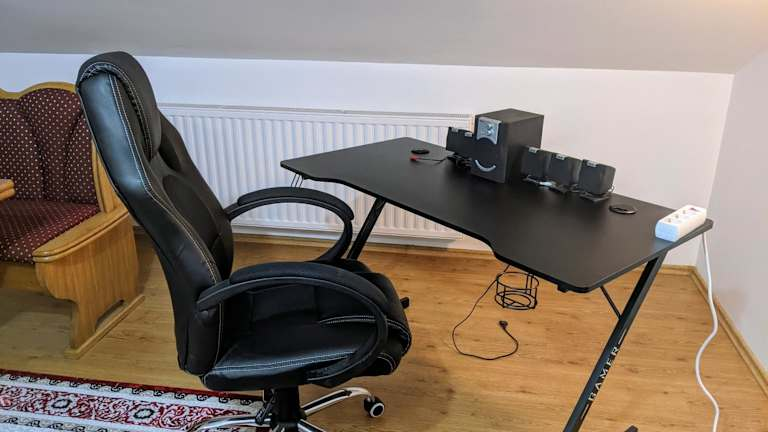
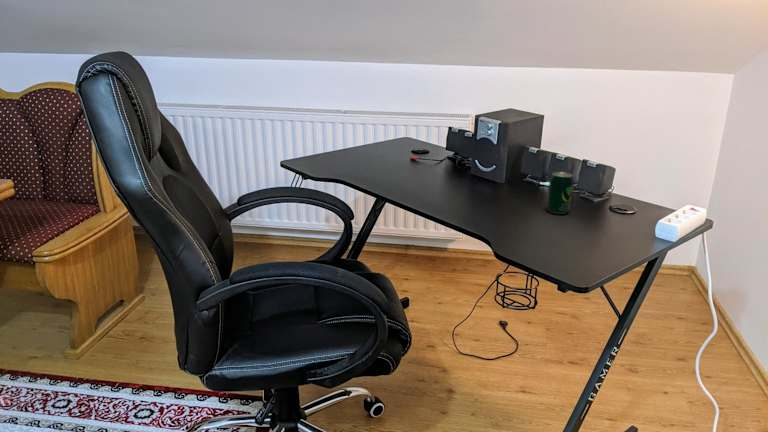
+ beverage can (559, 192)
